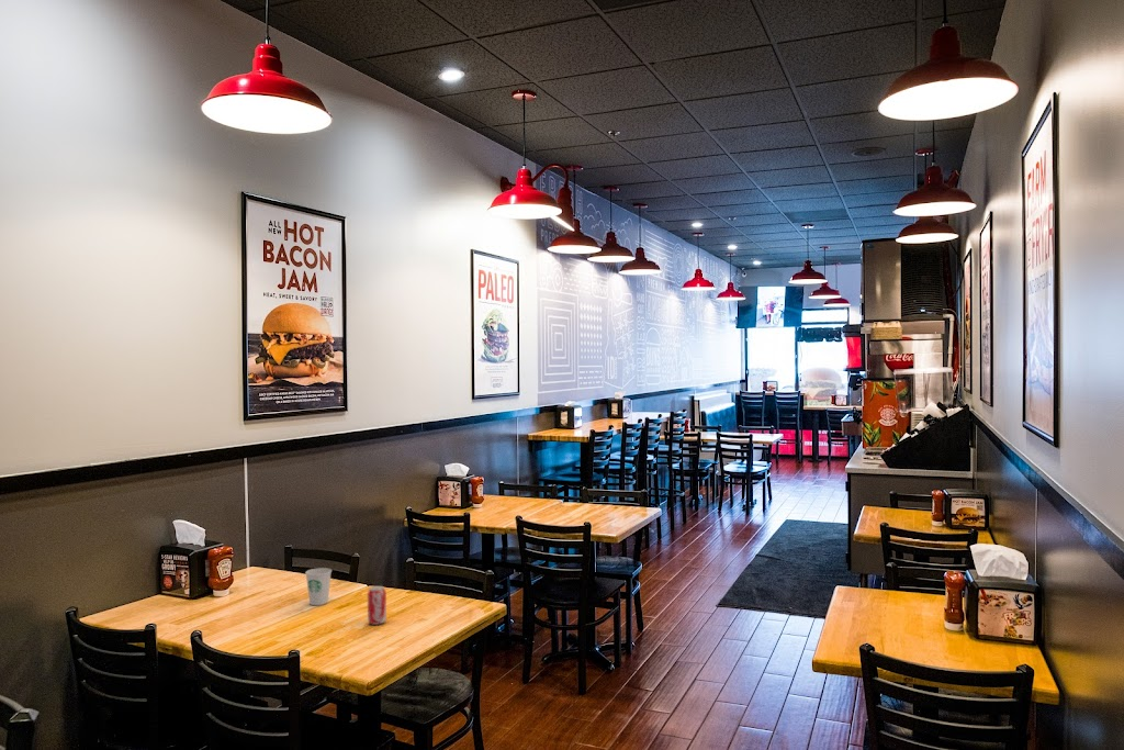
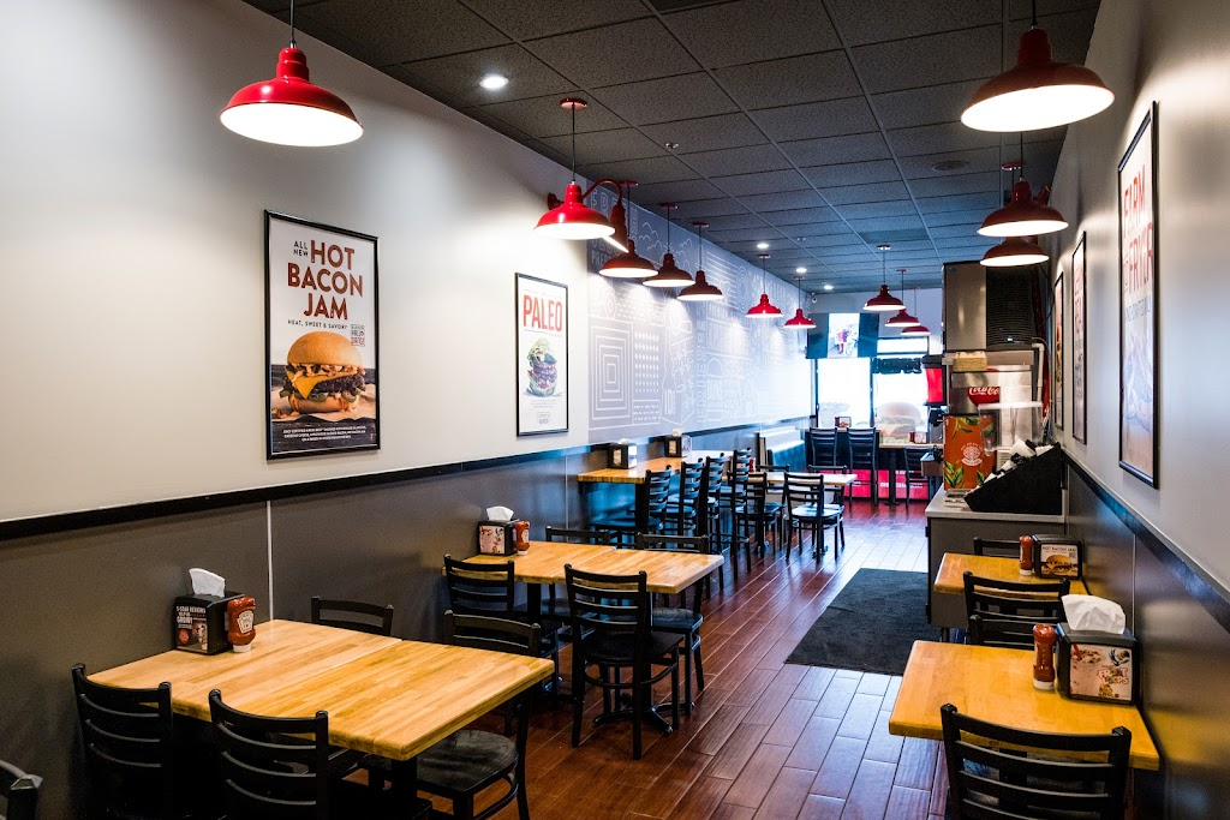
- beverage can (376, 605)
- paper cup (318, 586)
